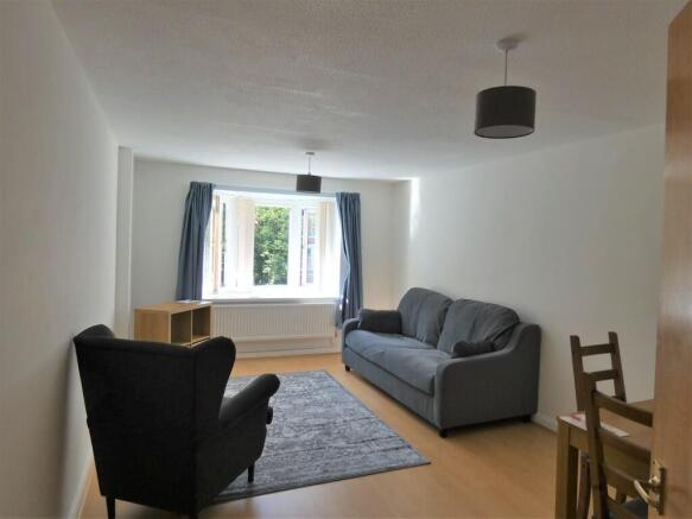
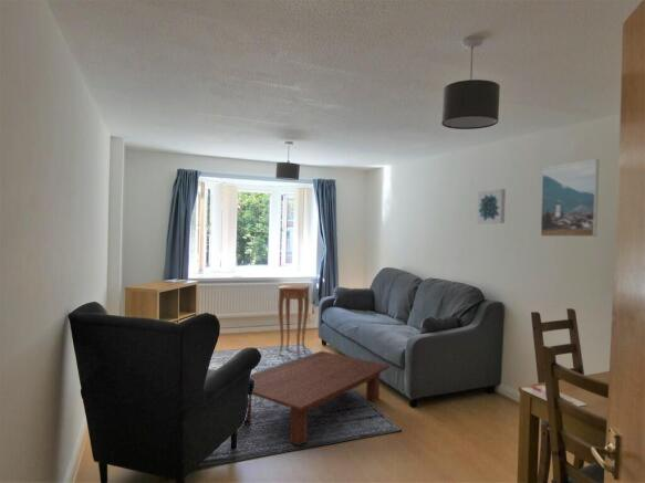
+ side table (289, 319)
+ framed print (568, 200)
+ coffee table (312, 390)
+ wall art (490, 207)
